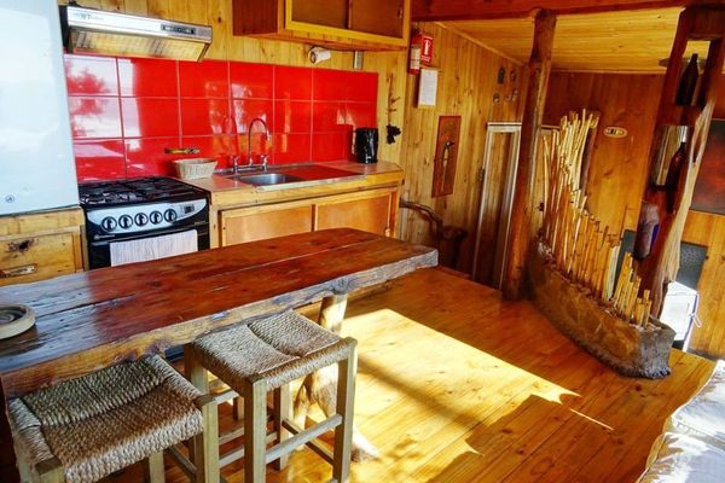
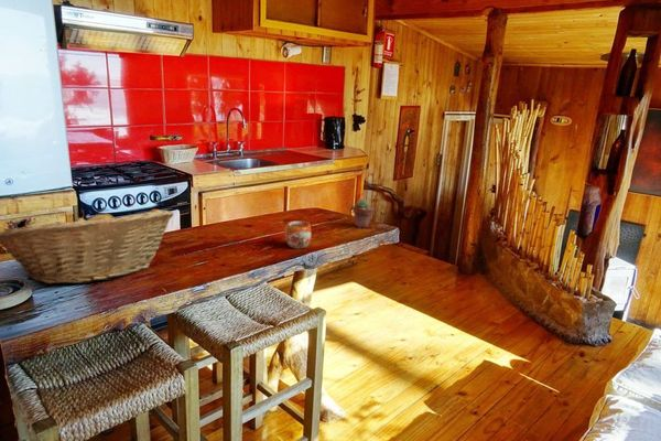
+ mug (295, 234)
+ potted succulent (362, 212)
+ fruit basket (91, 237)
